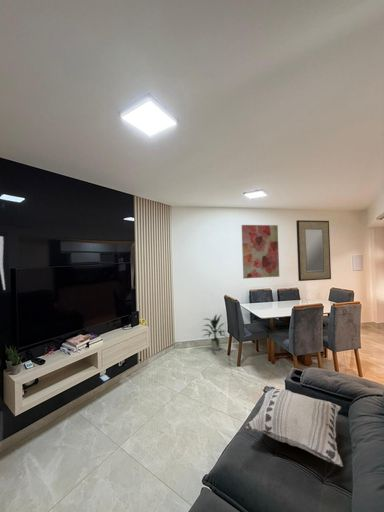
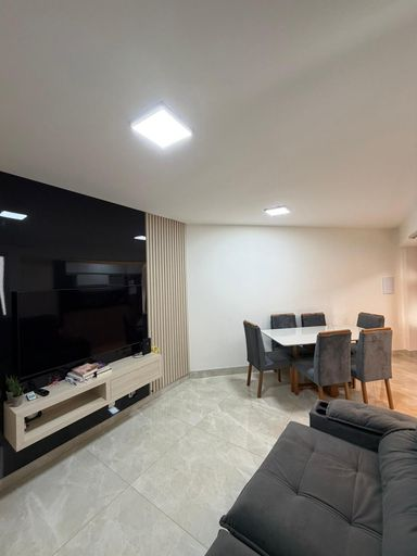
- decorative pillow (294, 416)
- wall art (260, 251)
- indoor plant (214, 331)
- home mirror (313, 250)
